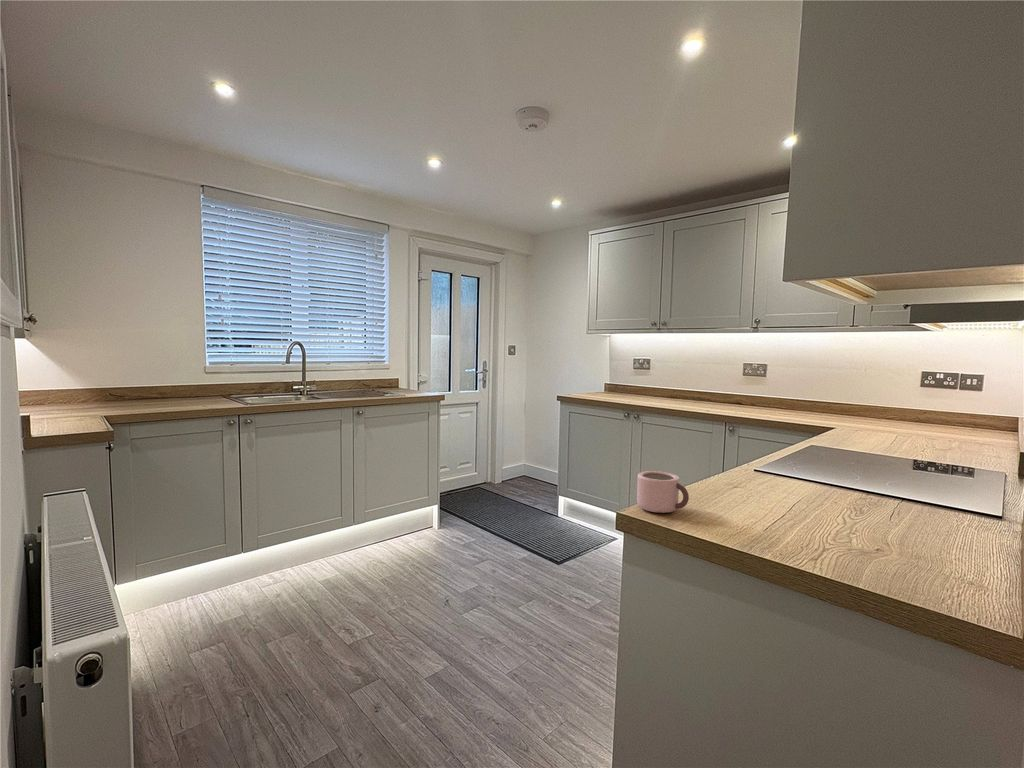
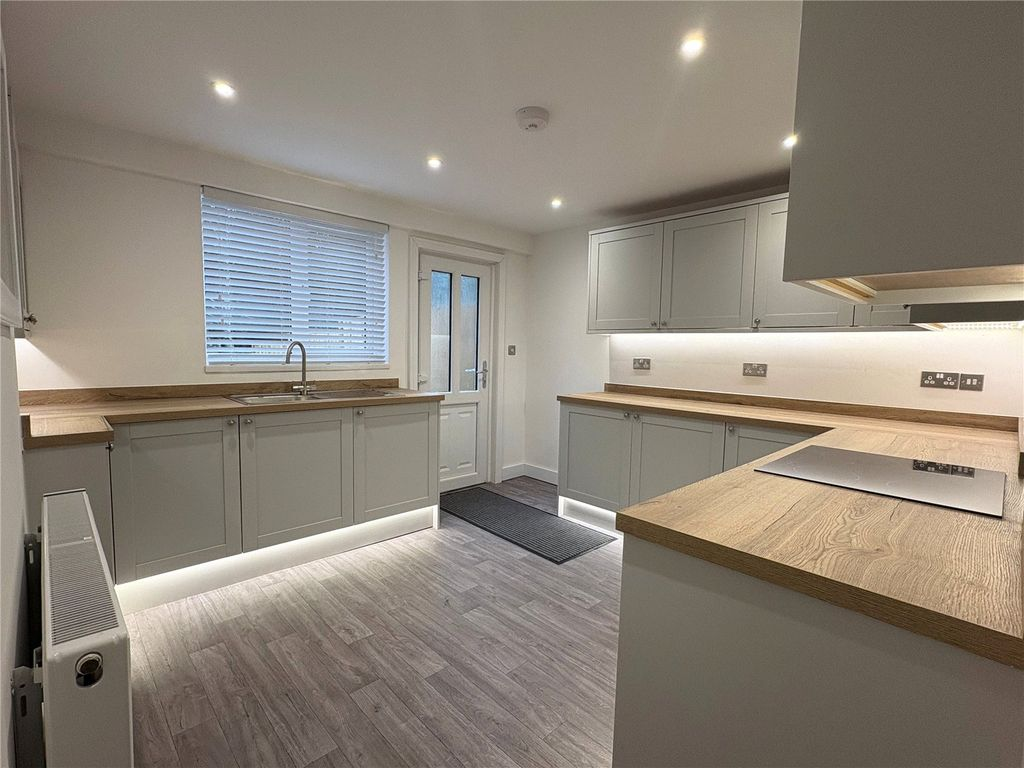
- mug (663, 492)
